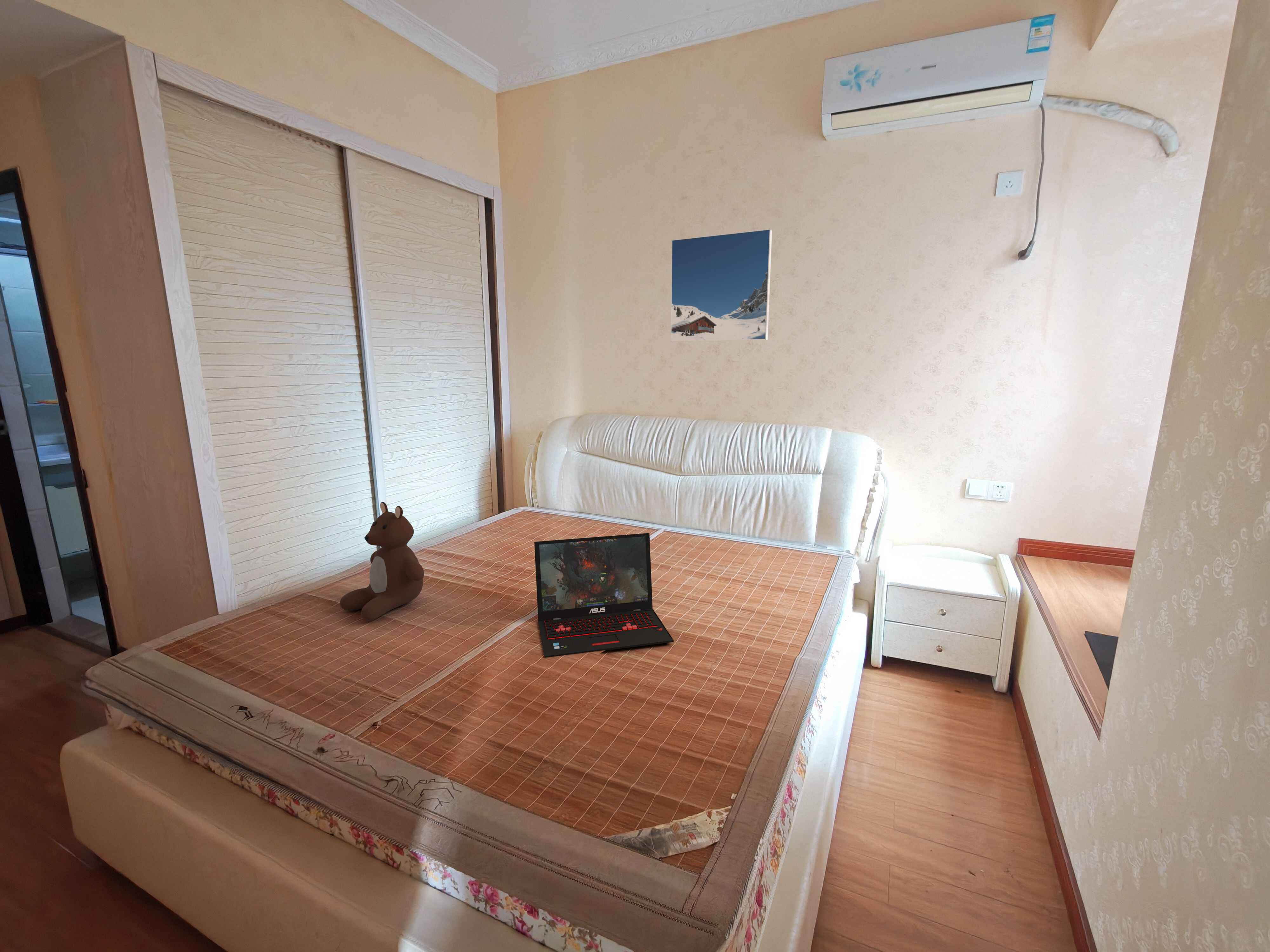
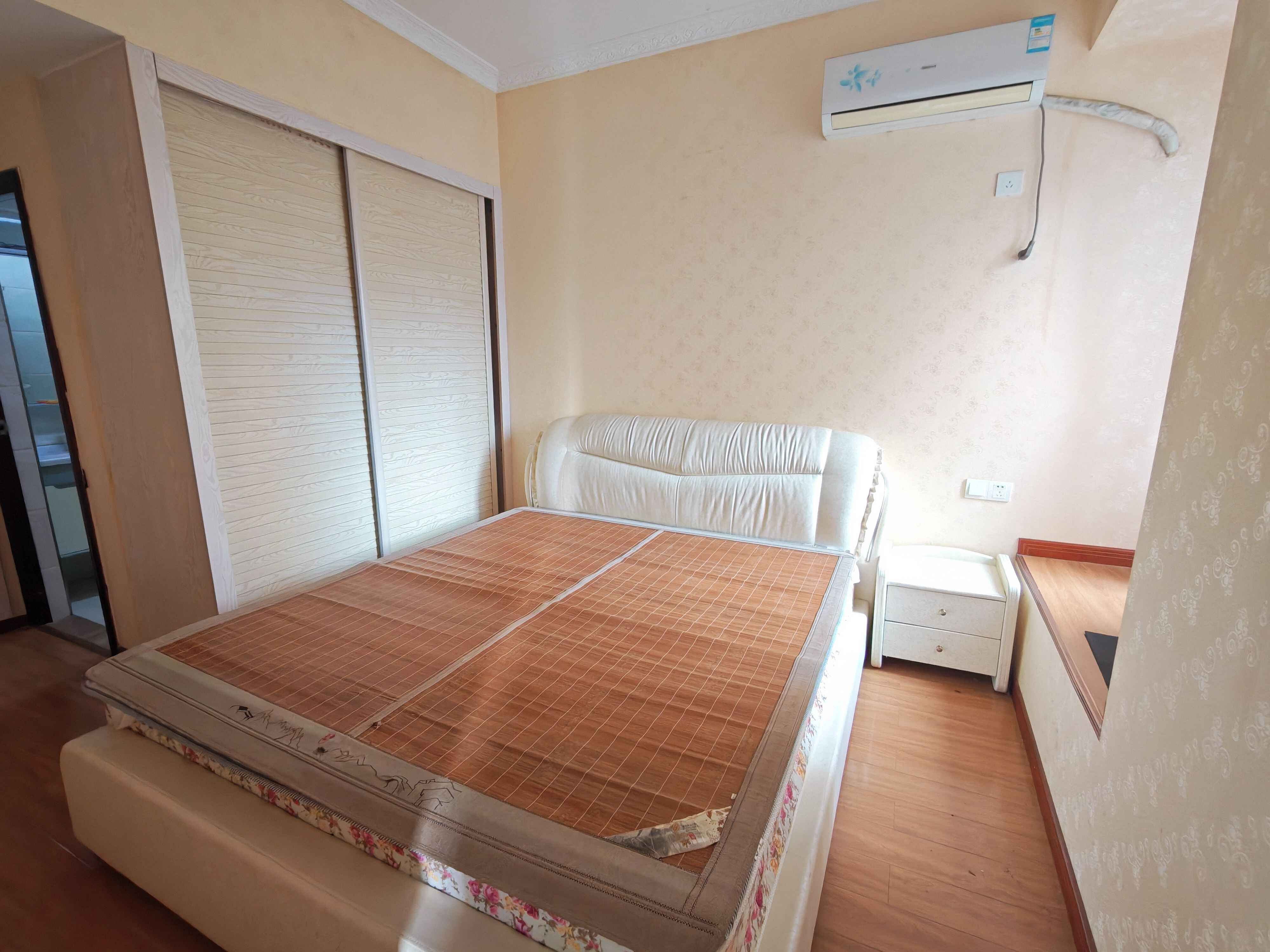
- teddy bear (380, 558)
- laptop (601, 591)
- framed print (719, 289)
